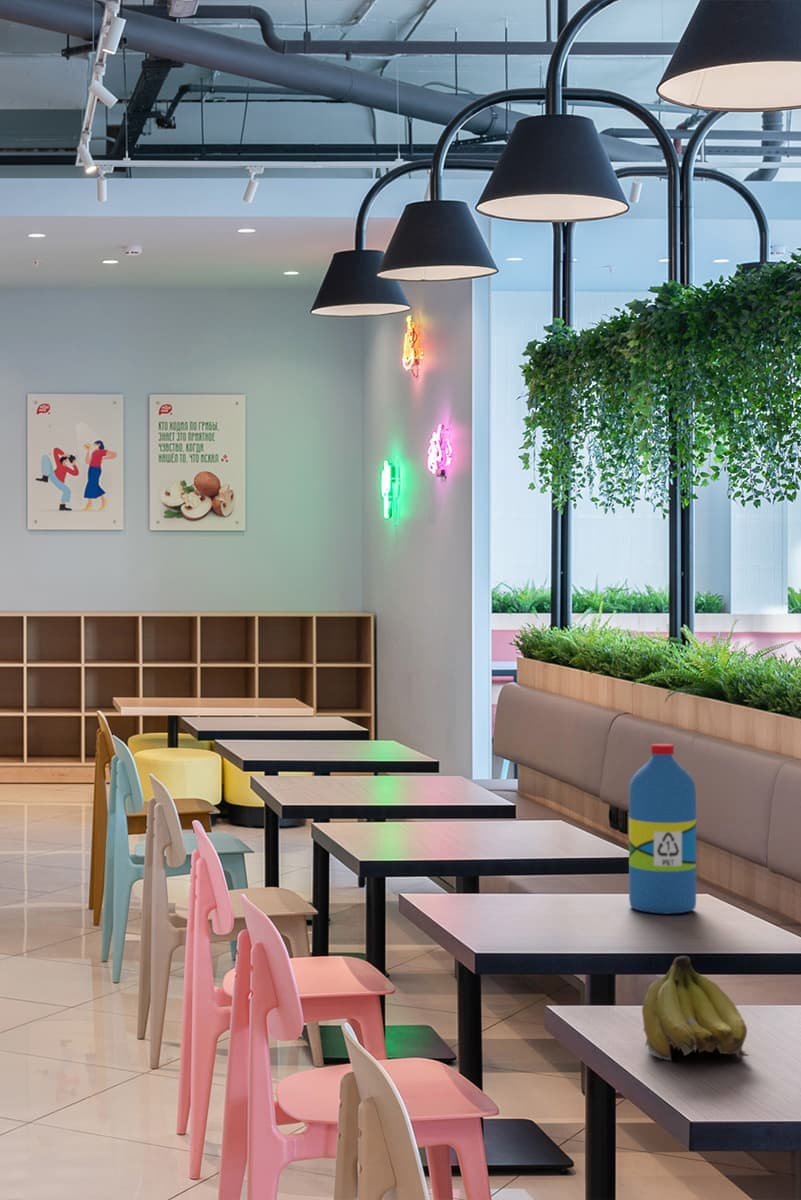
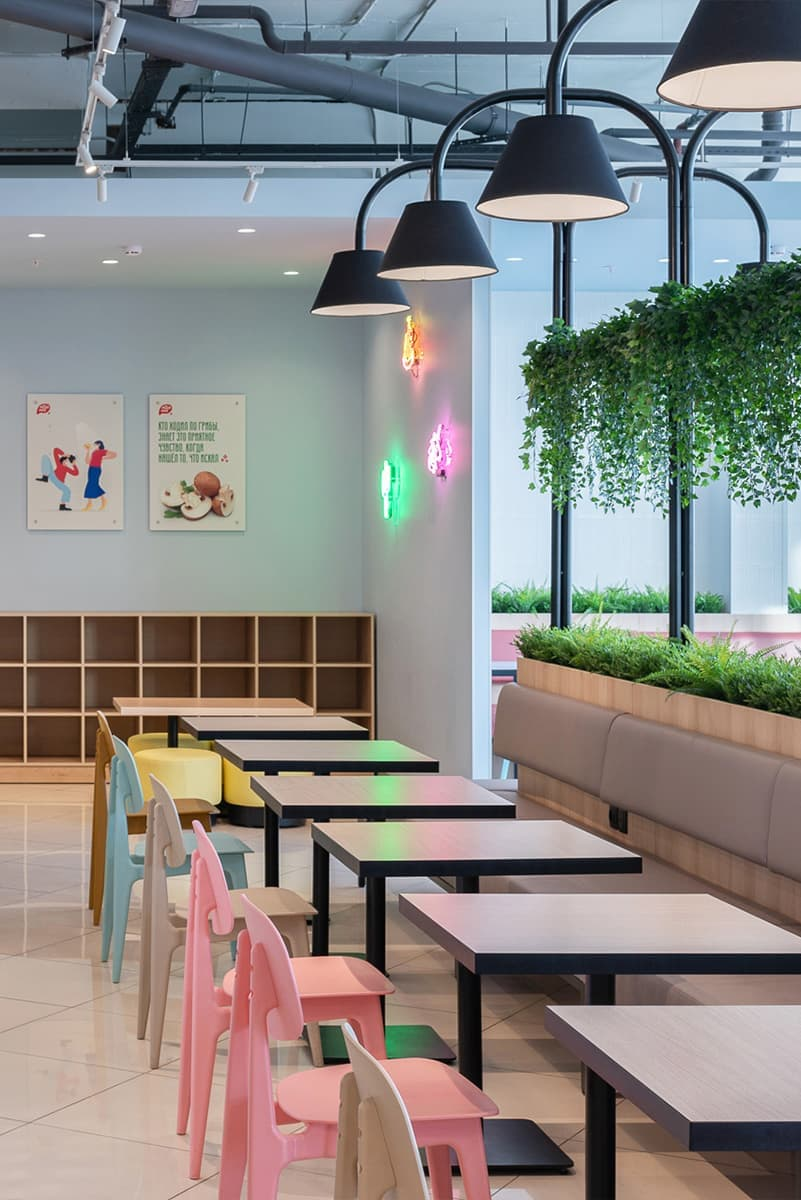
- water bottle (662, 826)
- fruit (696, 1010)
